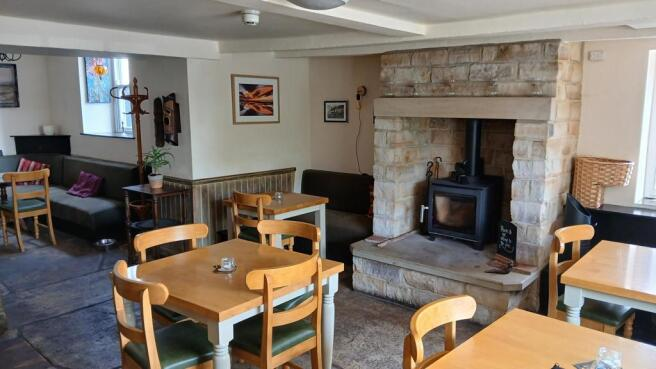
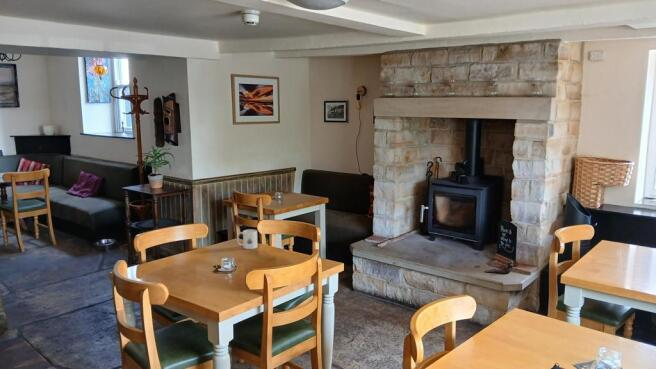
+ mug (247, 239)
